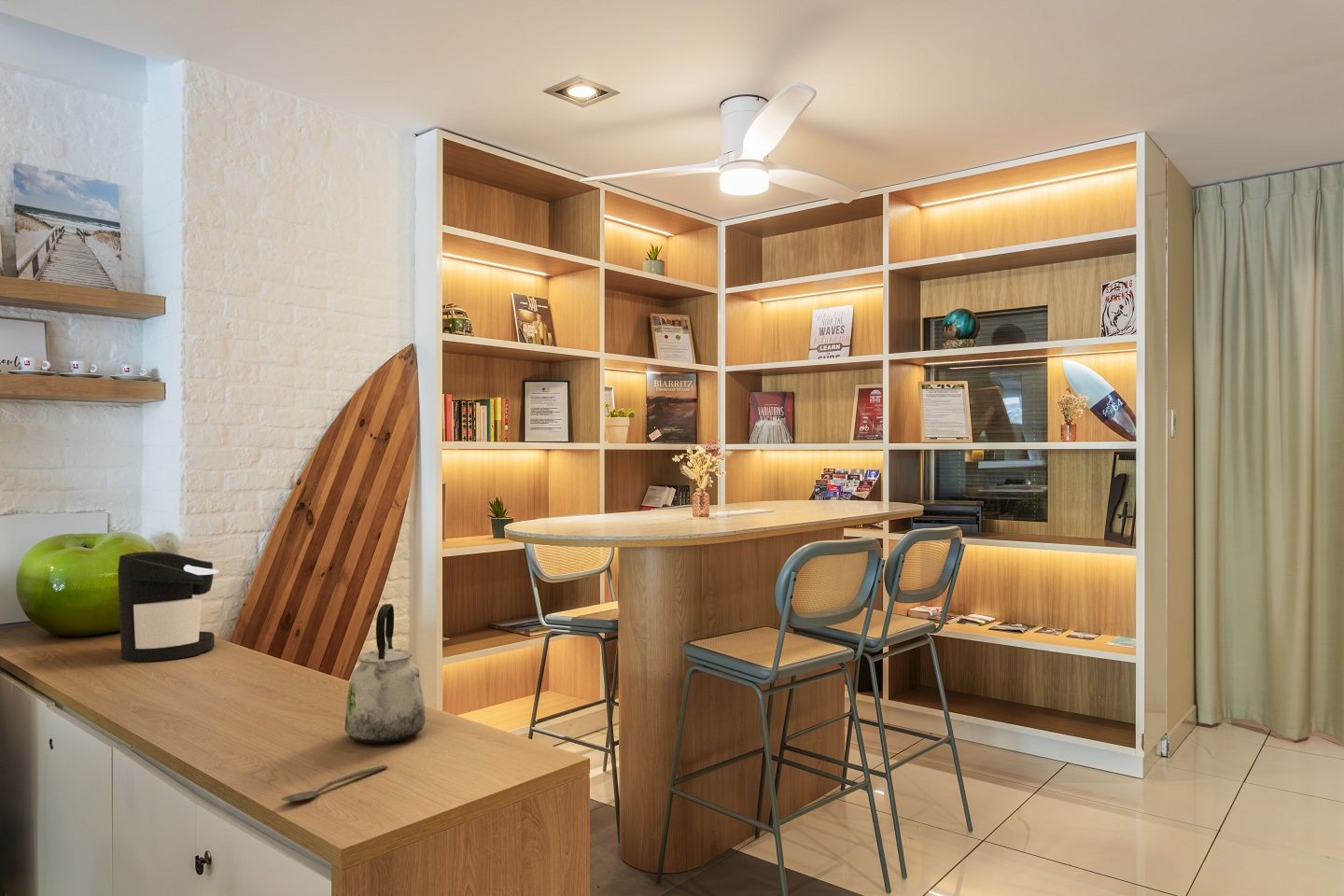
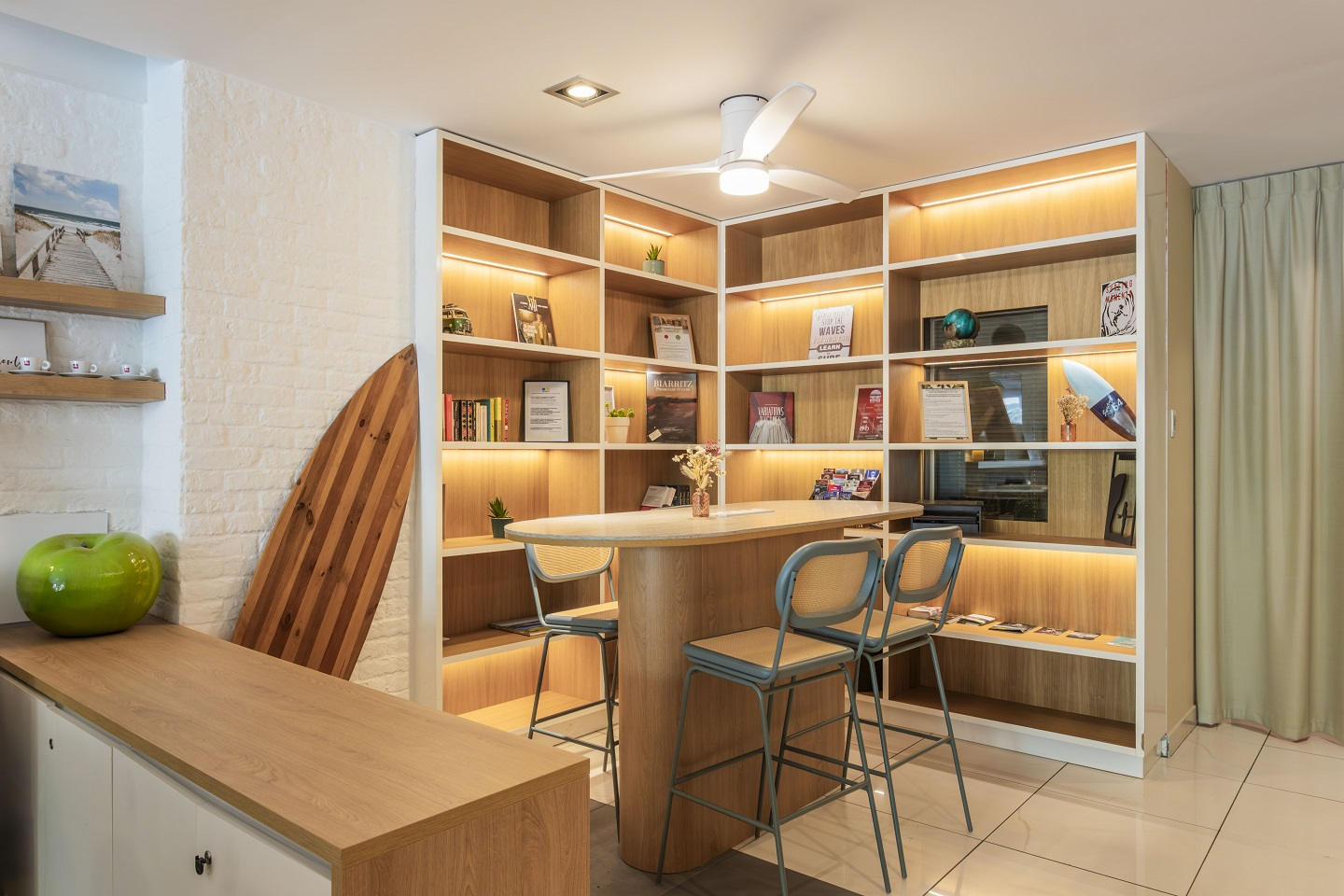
- spoon (337, 782)
- coffee maker (171, 601)
- kettle (387, 667)
